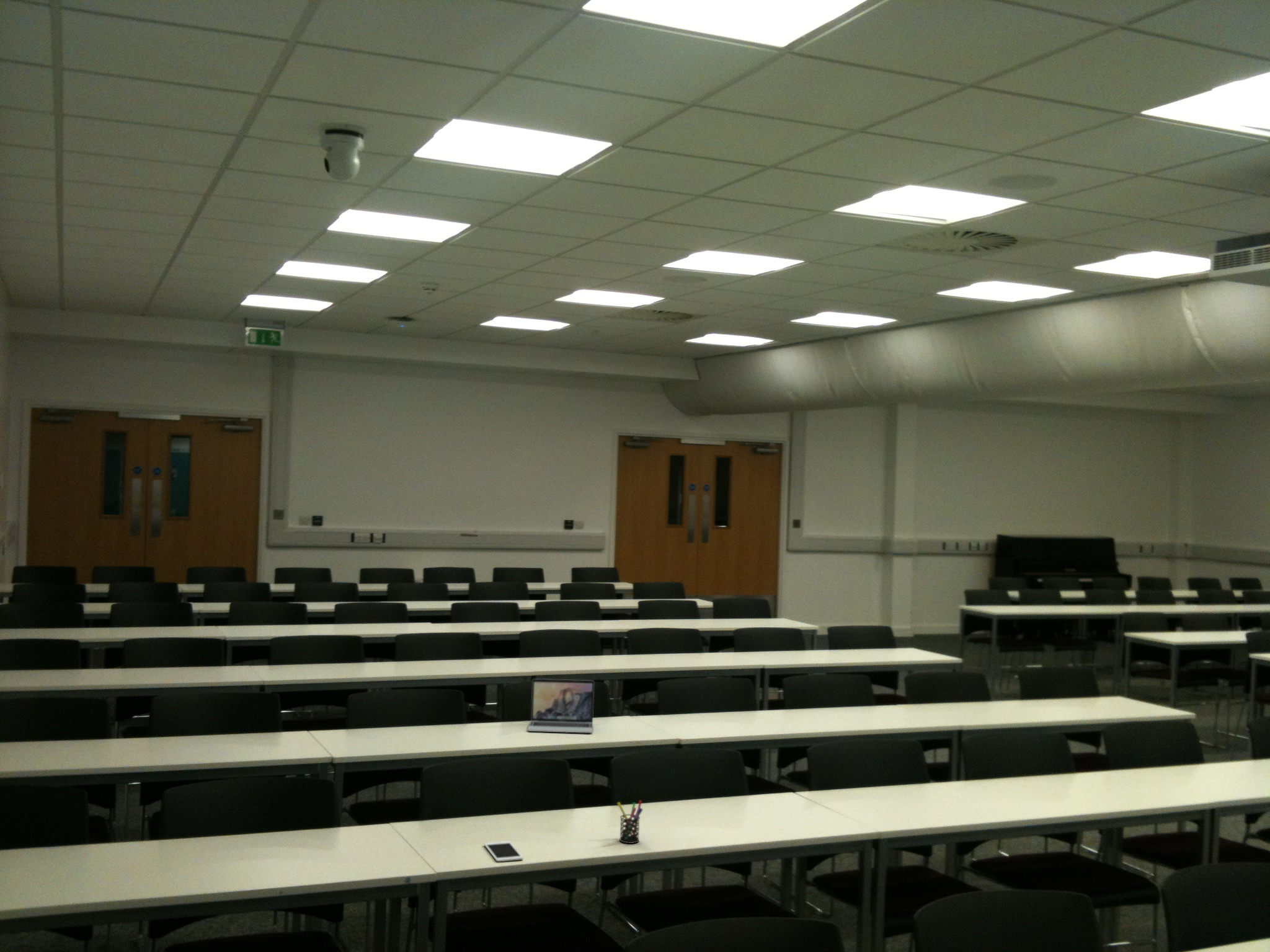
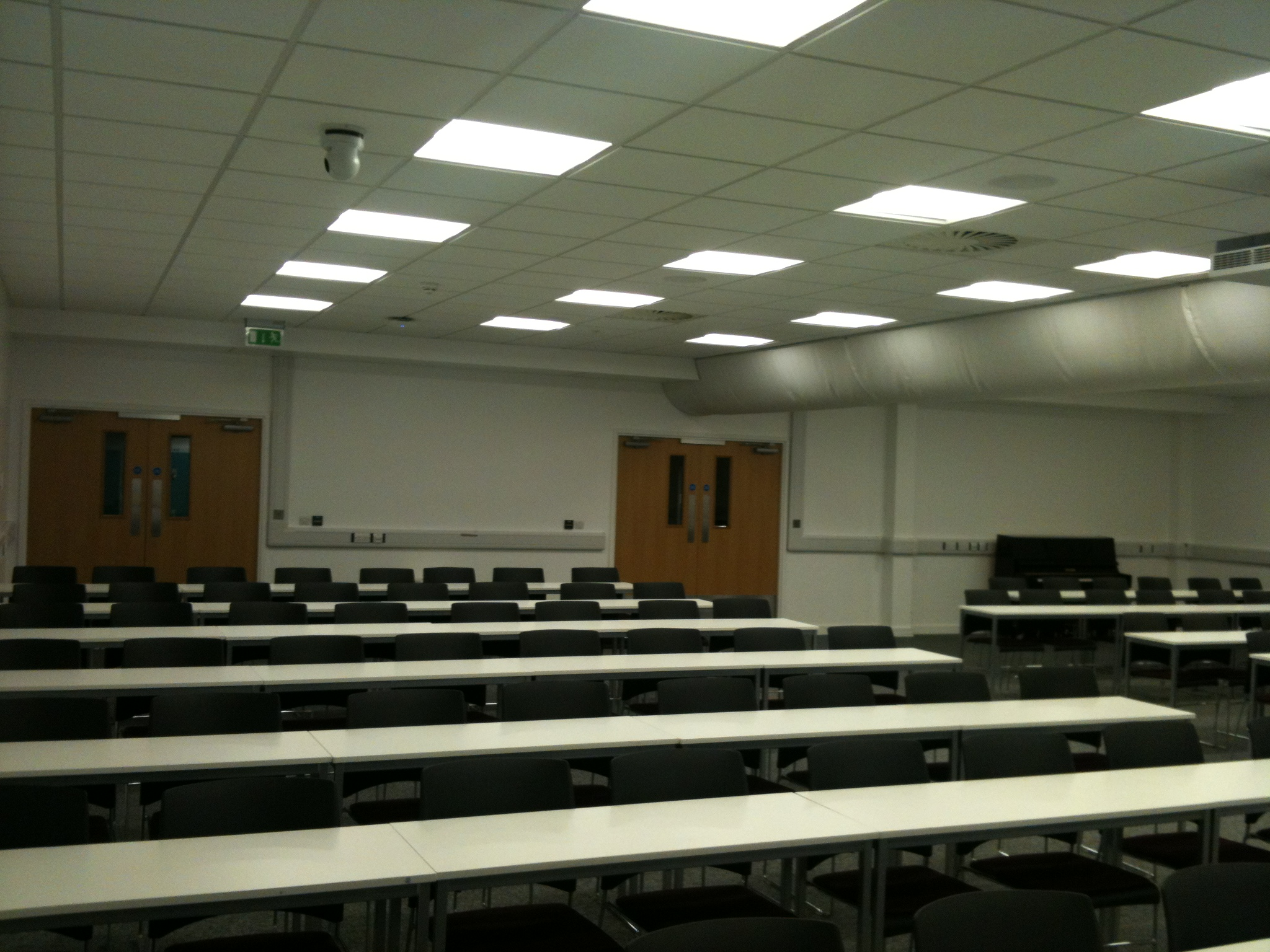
- laptop (561, 705)
- pen holder (631, 819)
- cell phone (503, 851)
